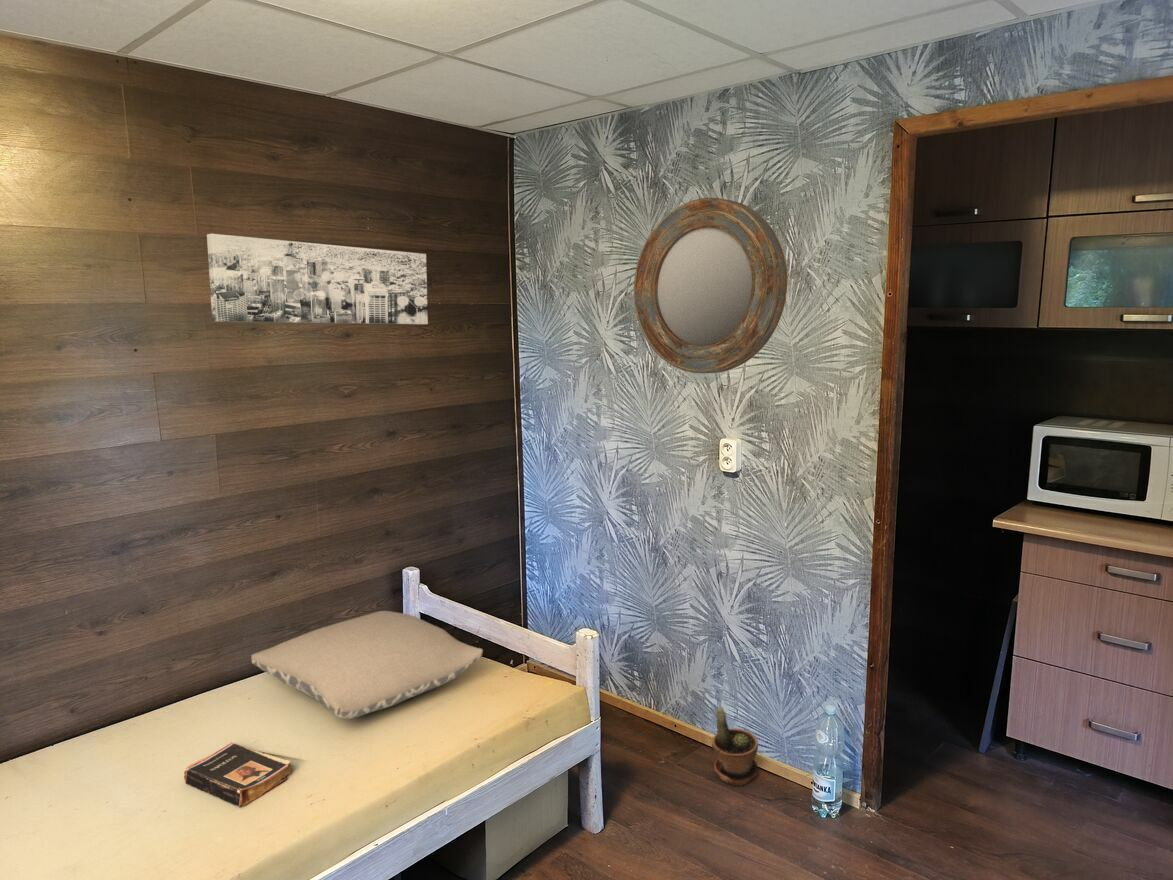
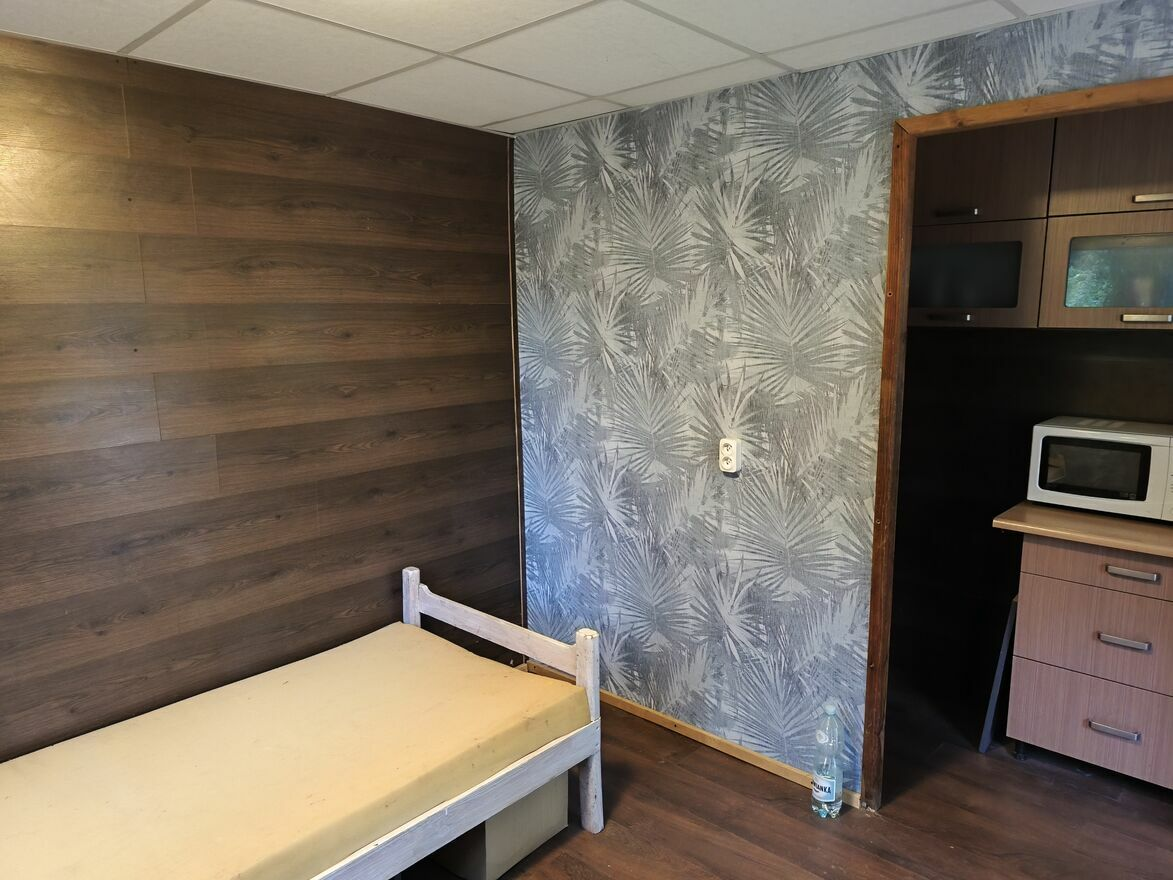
- home mirror (704, 287)
- potted plant (735, 742)
- wall art (329, 284)
- pillow (368, 656)
- book (238, 769)
